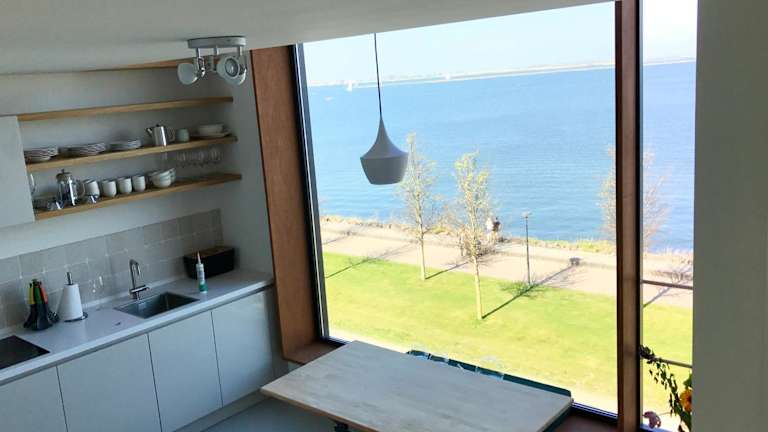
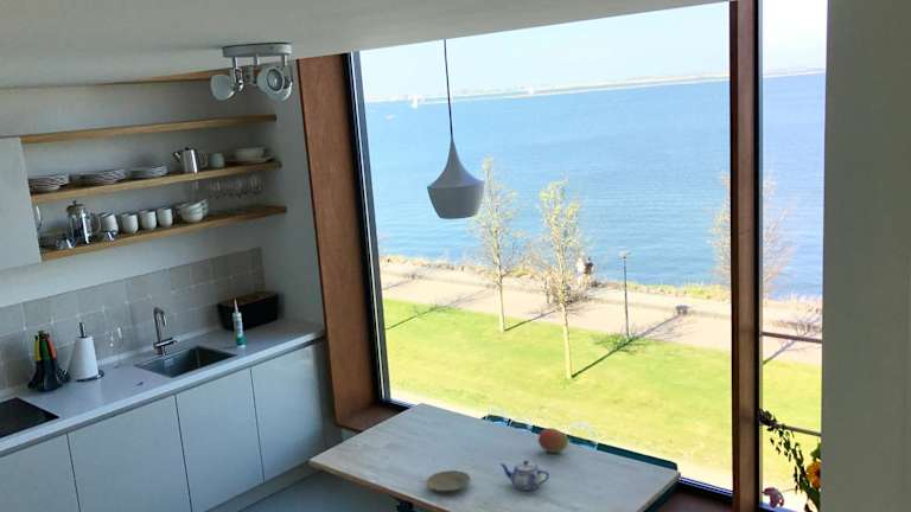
+ teapot (523, 473)
+ plate (448, 482)
+ fruit (552, 440)
